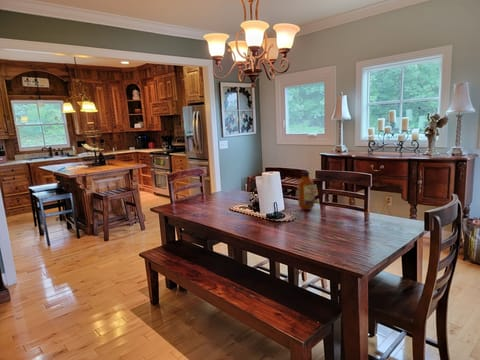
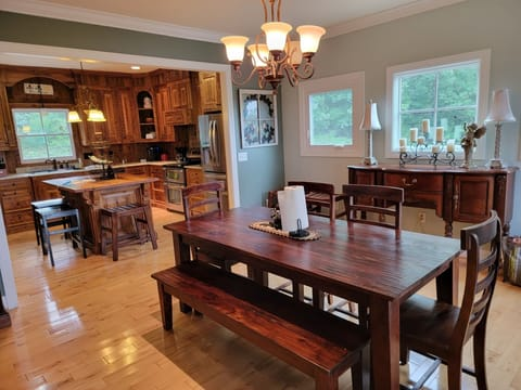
- bottle (306, 190)
